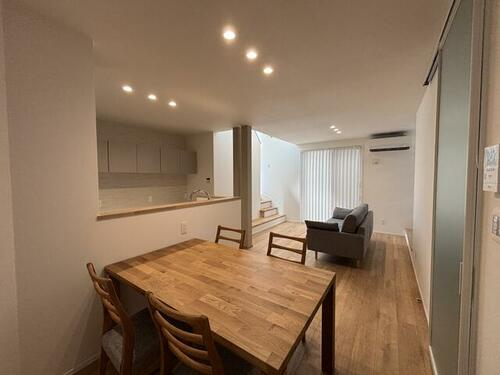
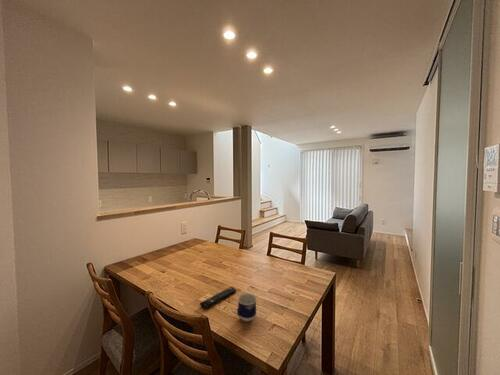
+ cup (245, 309)
+ remote control (219, 297)
